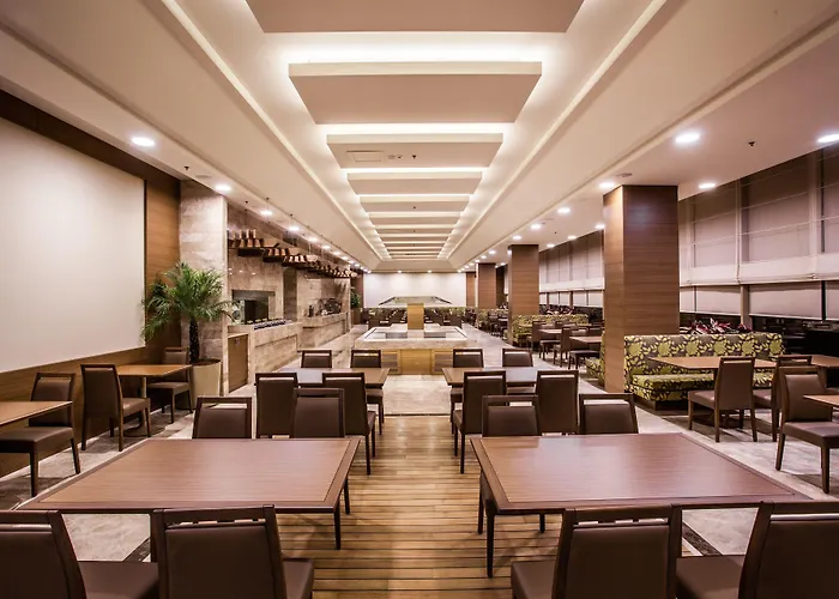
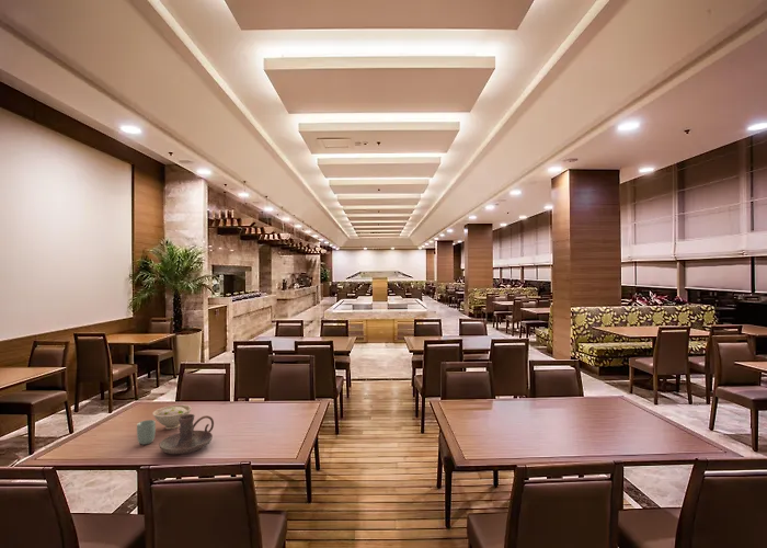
+ candle holder (191, 430)
+ bowl (172, 416)
+ cup (146, 432)
